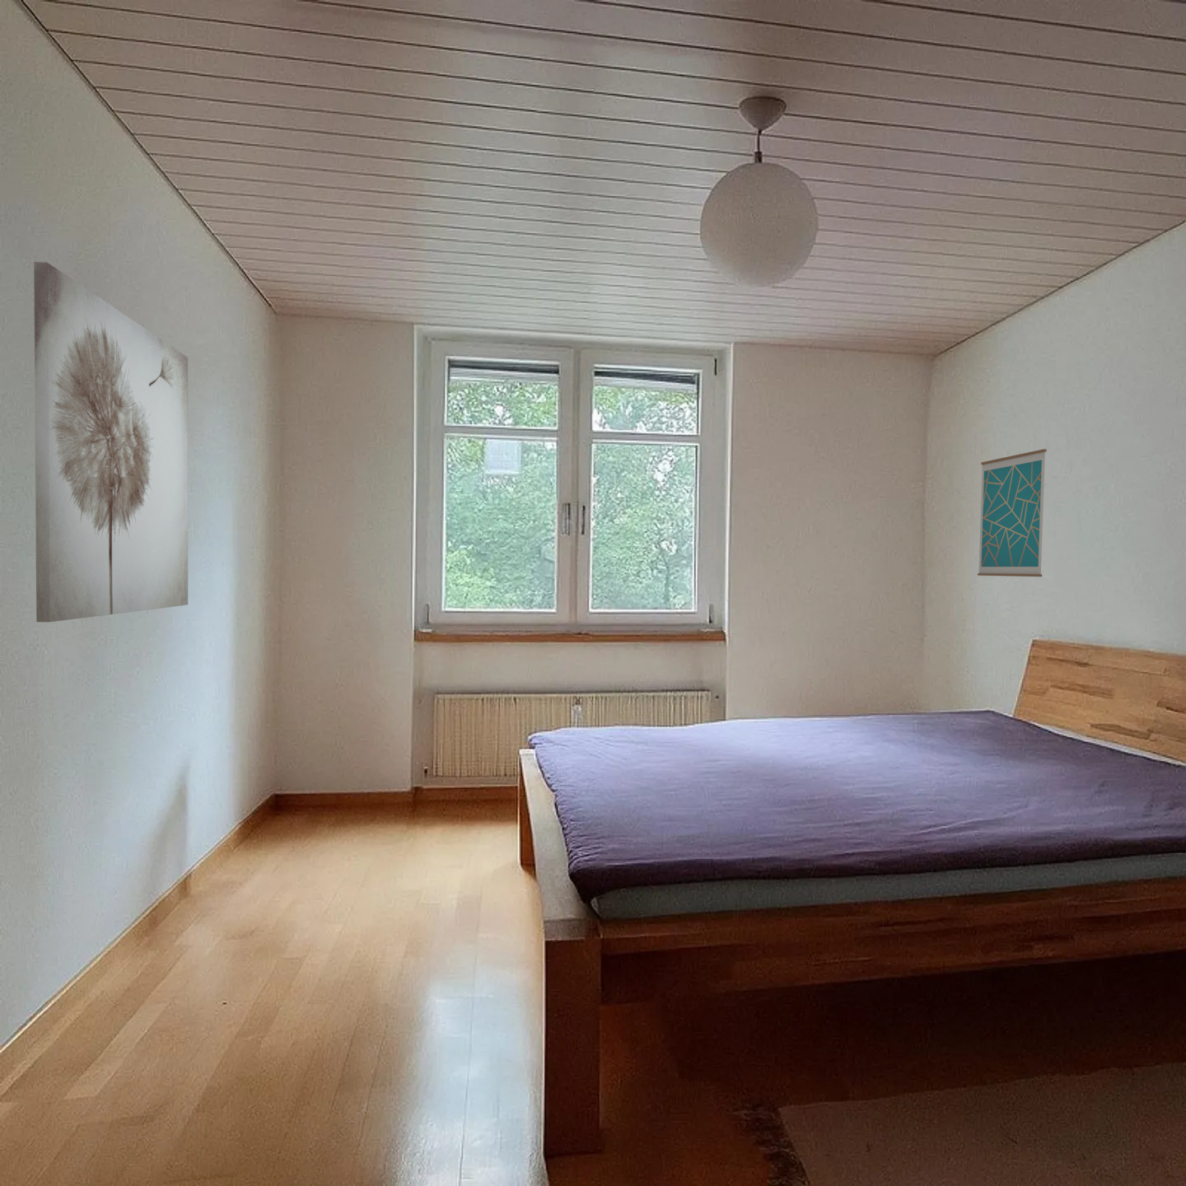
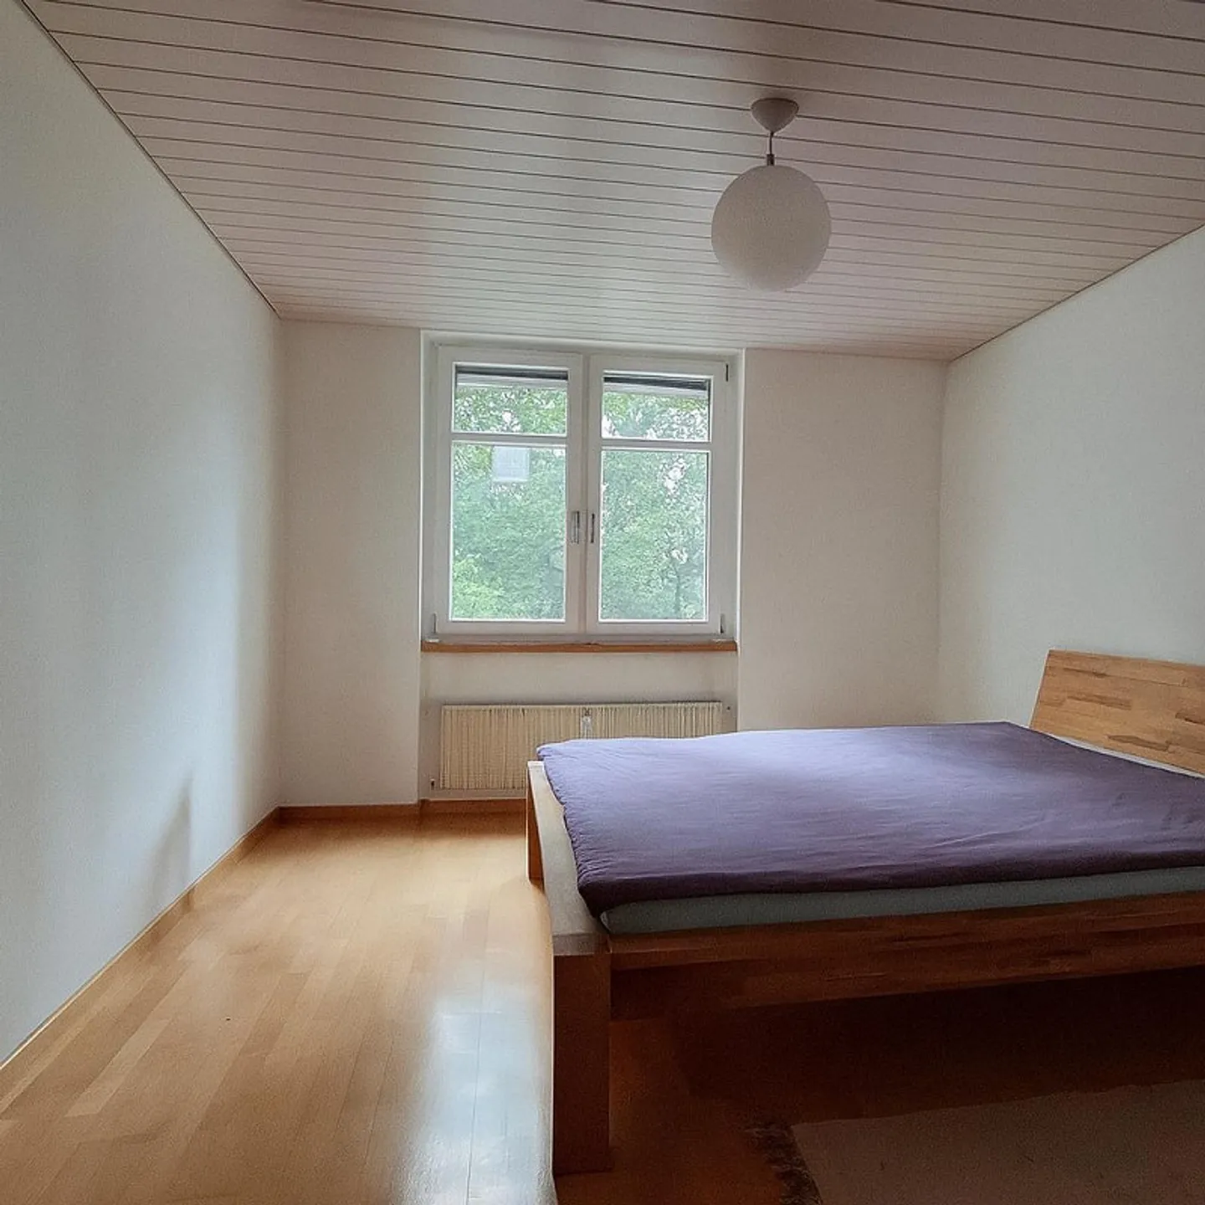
- wall art (1010, 516)
- wall art (125, 465)
